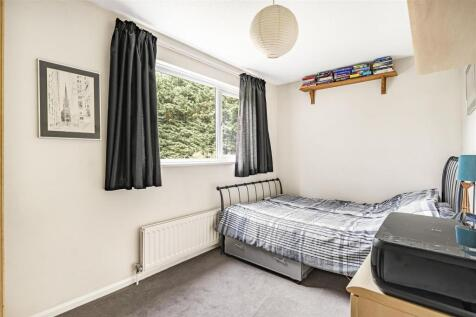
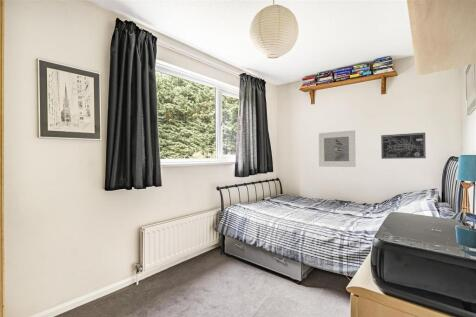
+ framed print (336, 149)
+ wall art (402, 146)
